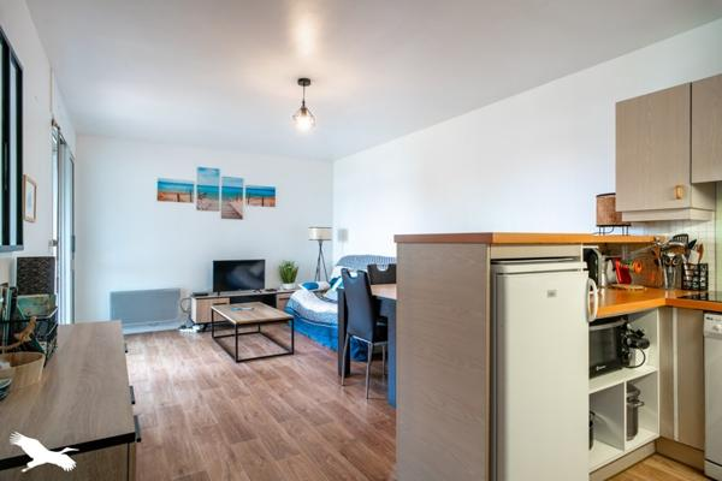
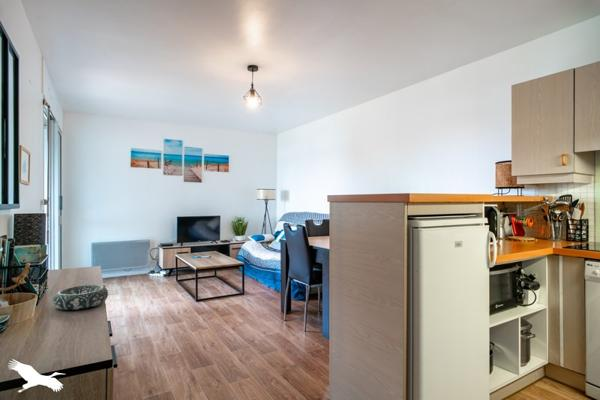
+ decorative bowl (81, 297)
